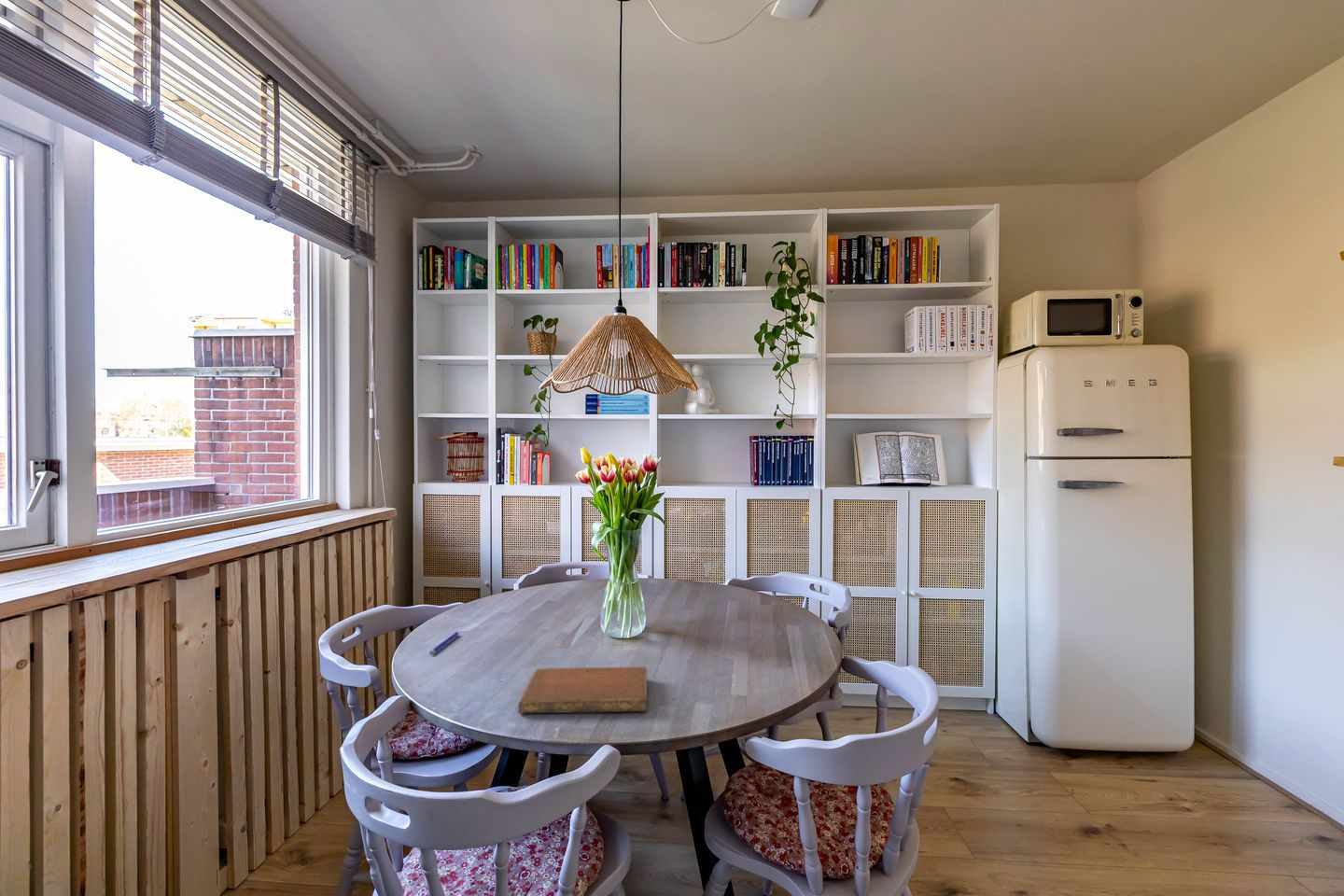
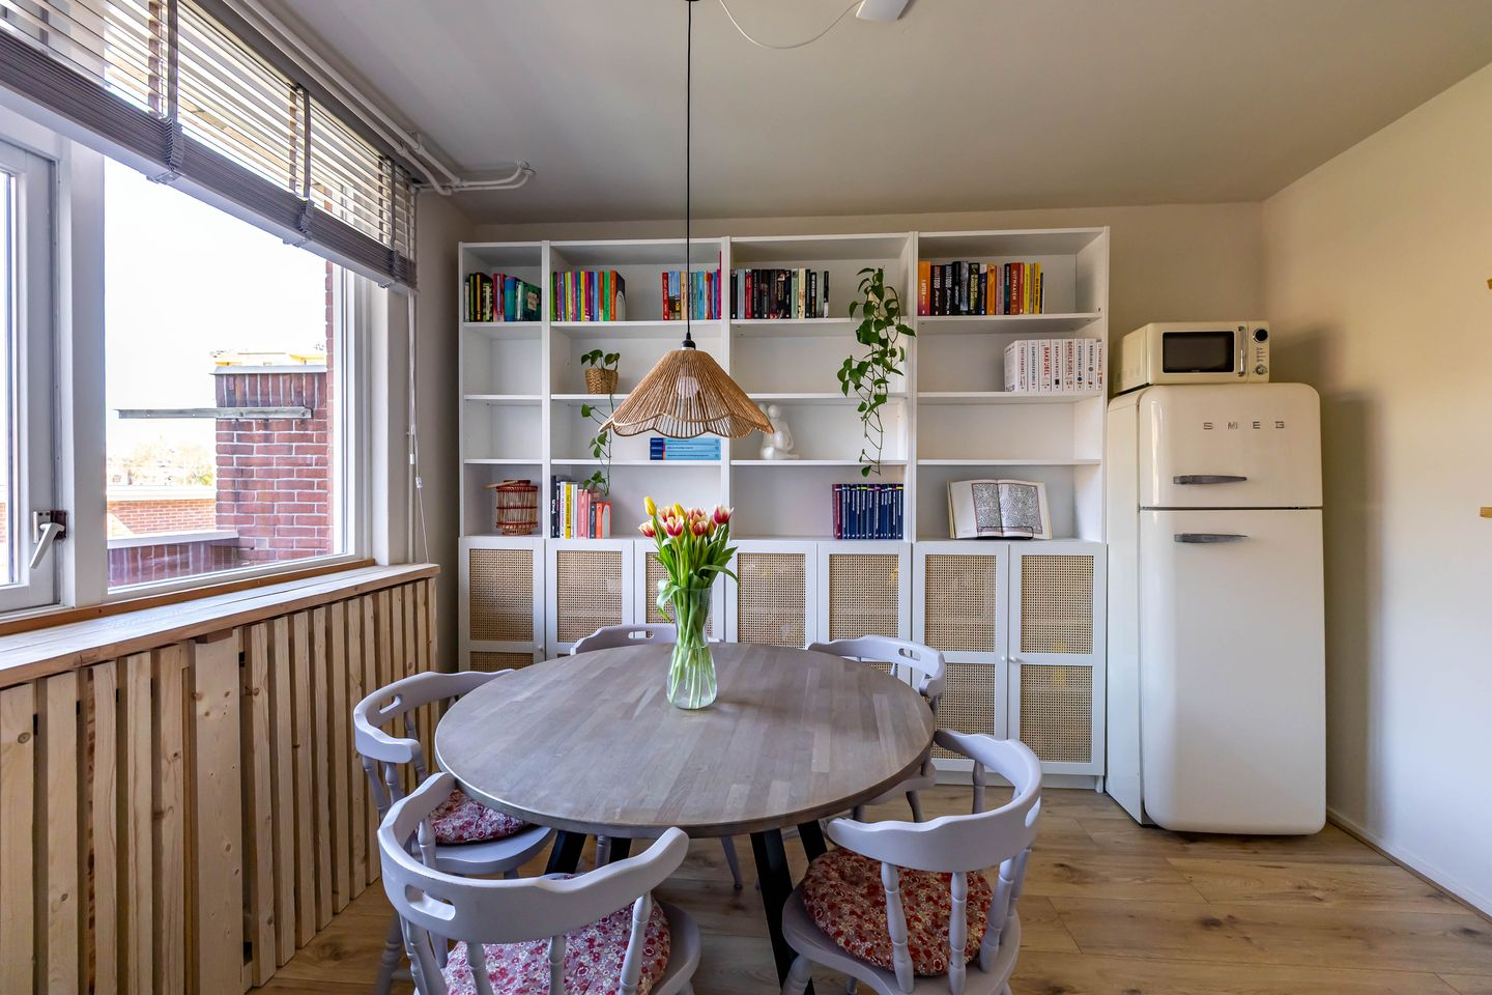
- notebook (587, 689)
- pen (444, 642)
